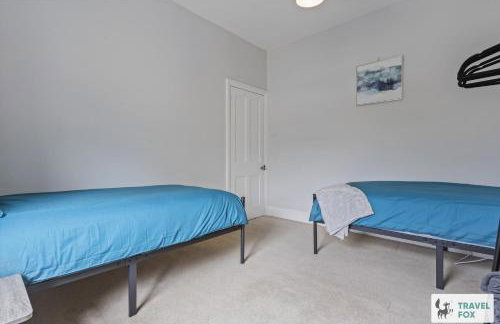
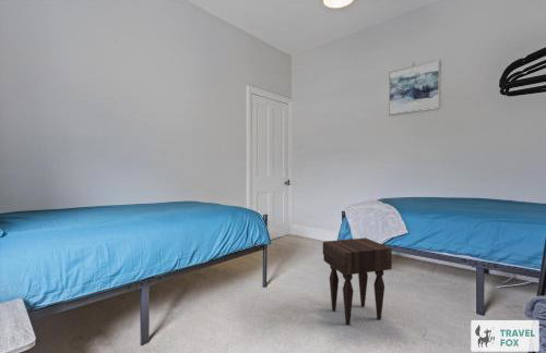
+ nightstand (351, 276)
